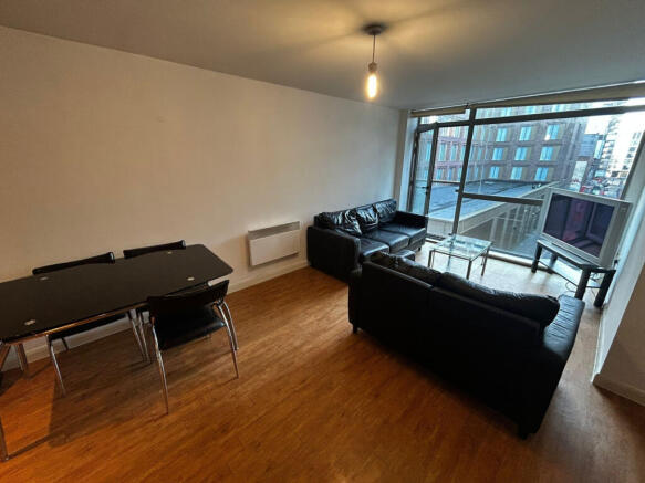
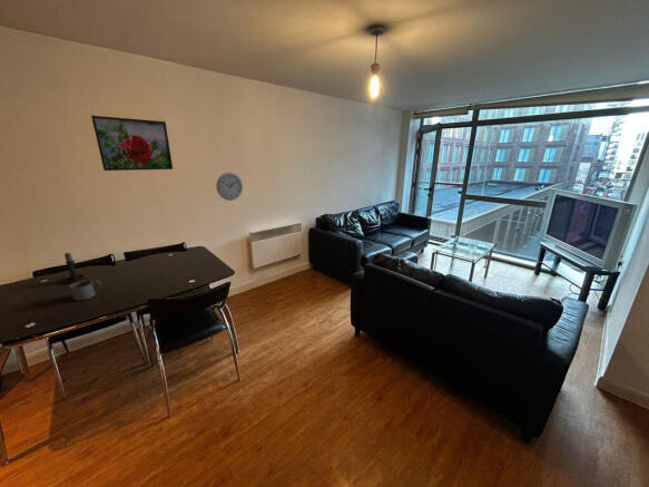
+ mug (85, 289)
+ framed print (136, 145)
+ candle holder (68, 266)
+ wall clock (229, 186)
